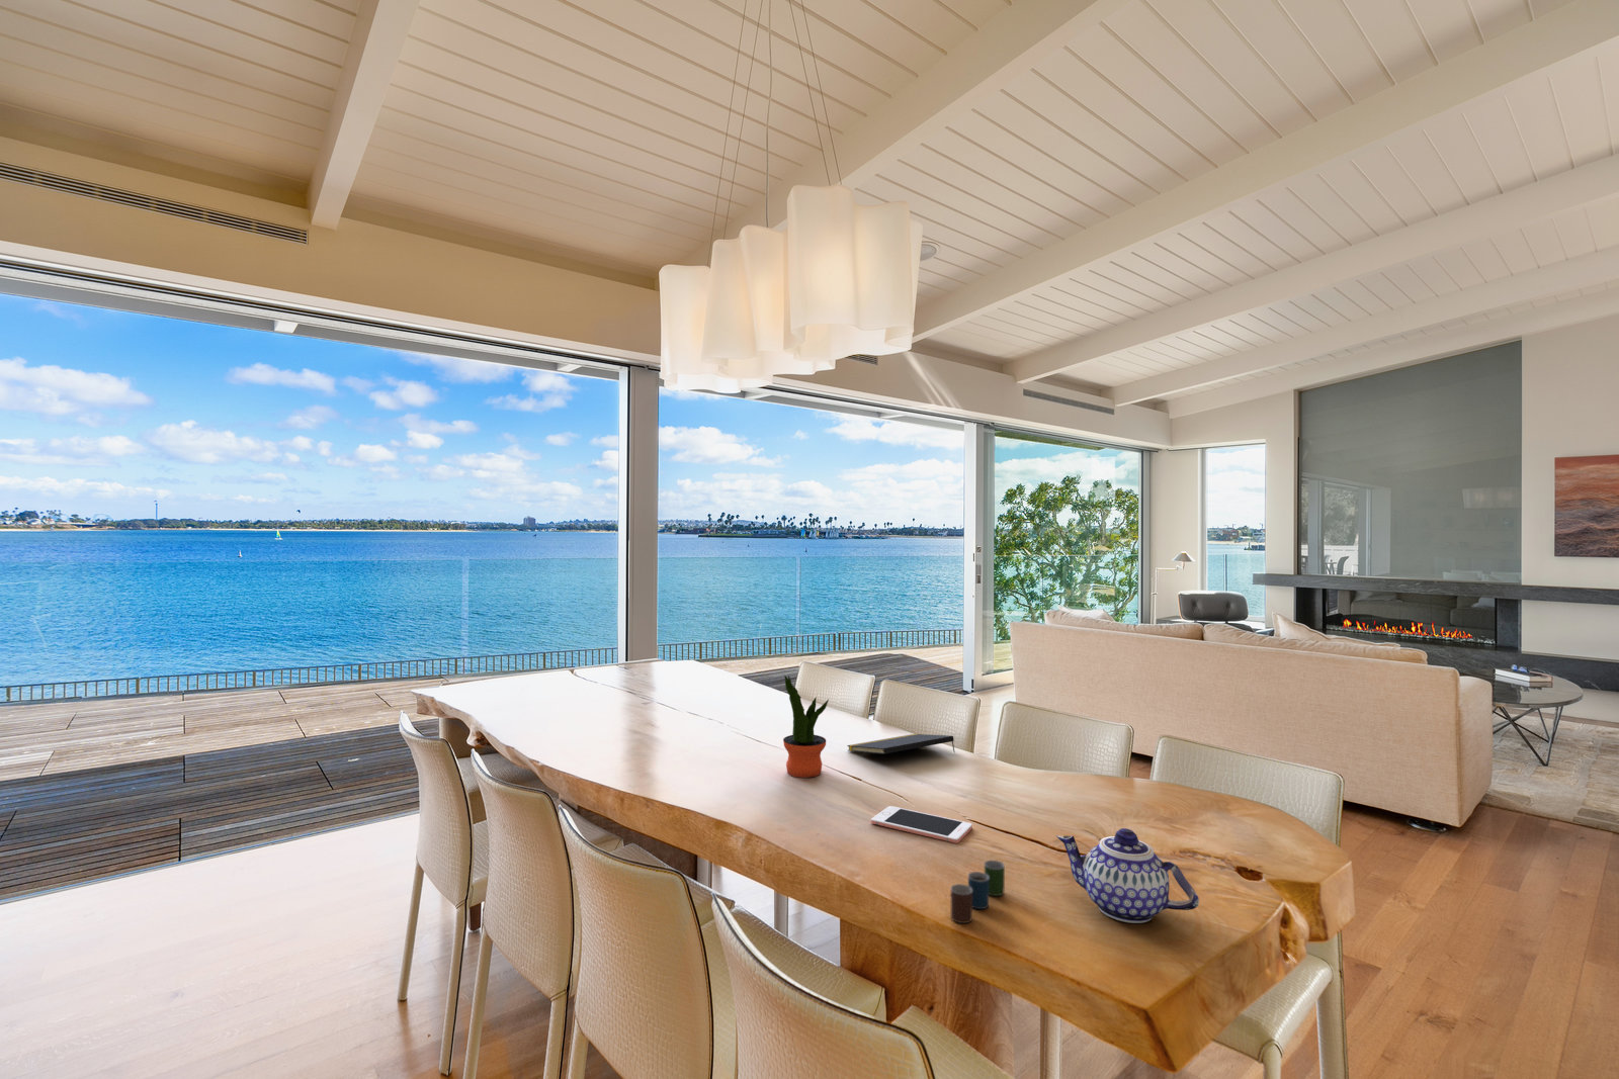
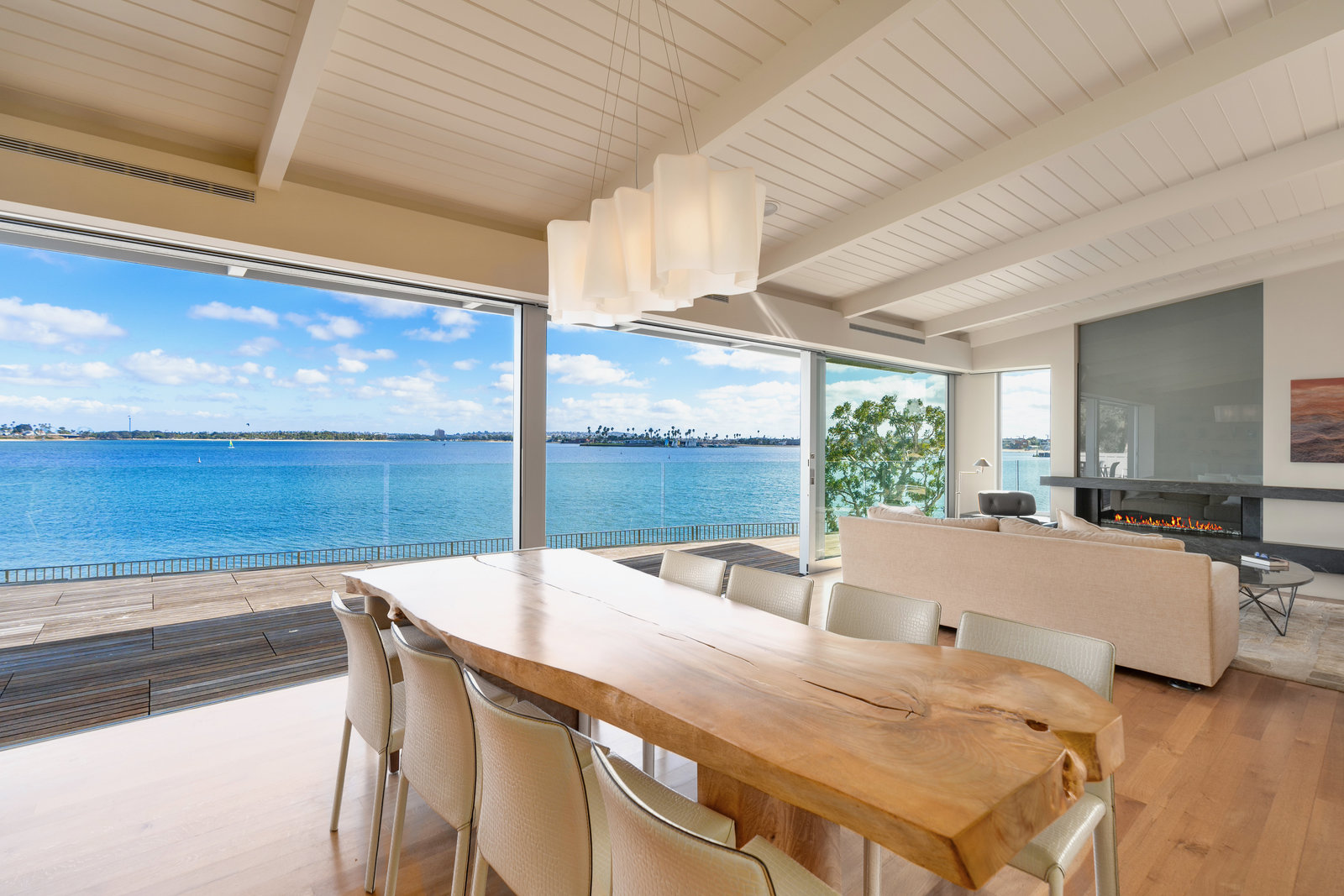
- teapot (1123, 868)
- potted plant (801, 723)
- cup (979, 879)
- cell phone (920, 824)
- notepad (900, 743)
